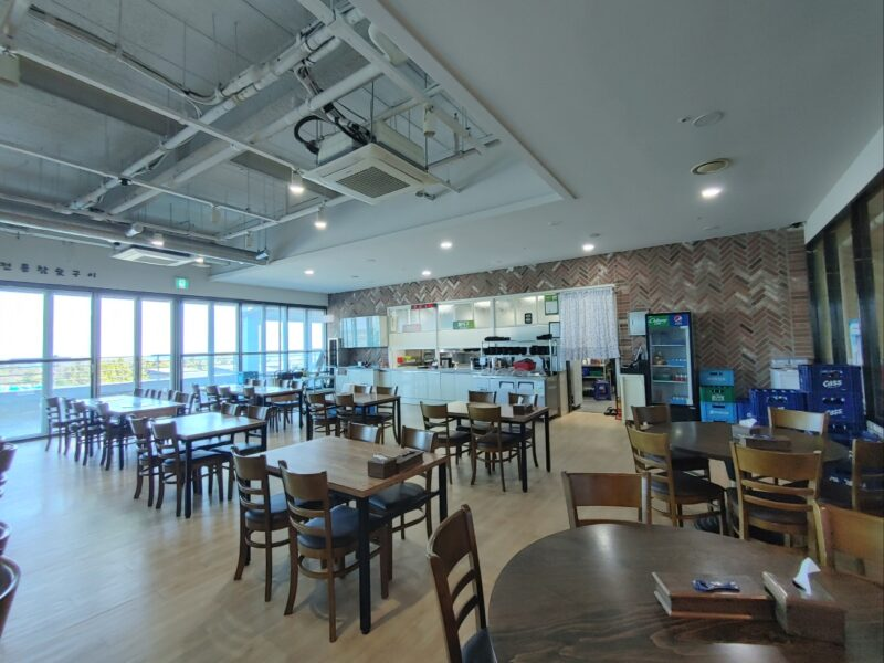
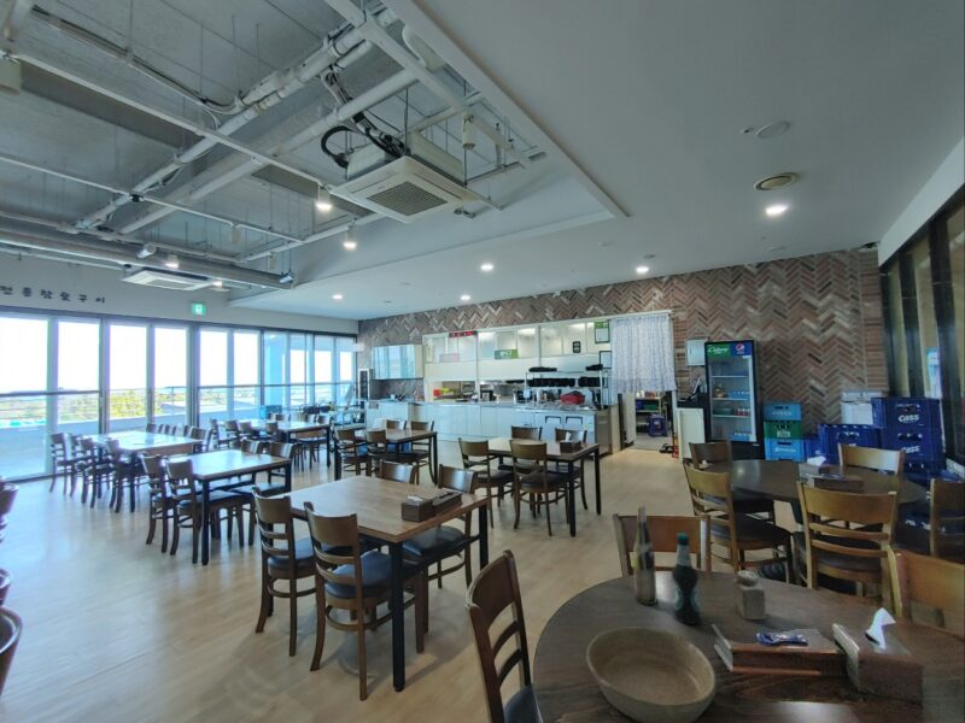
+ bowl (648, 675)
+ salt shaker (748, 593)
+ bottle (684, 576)
+ wine bottle (643, 552)
